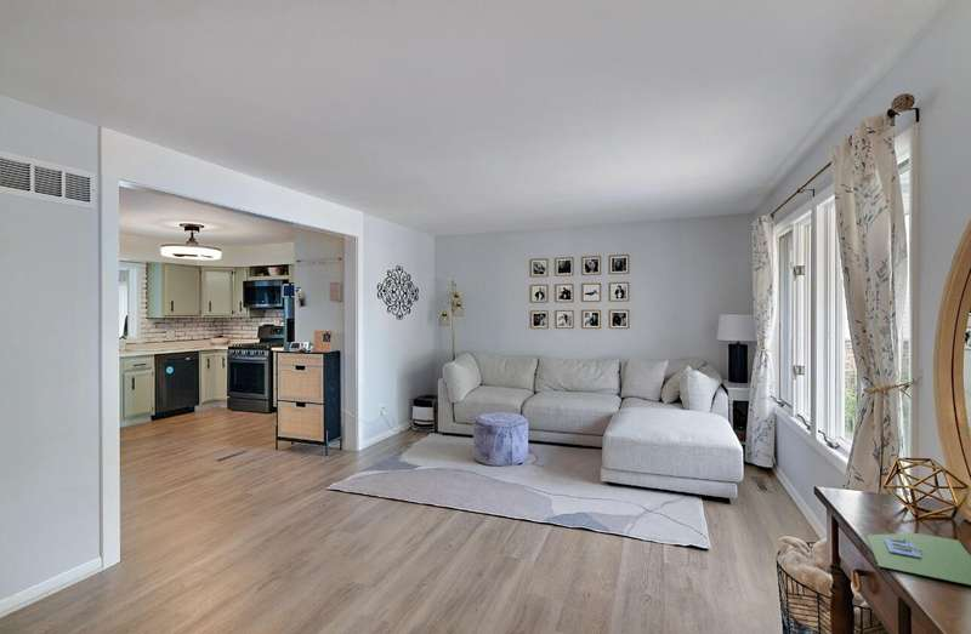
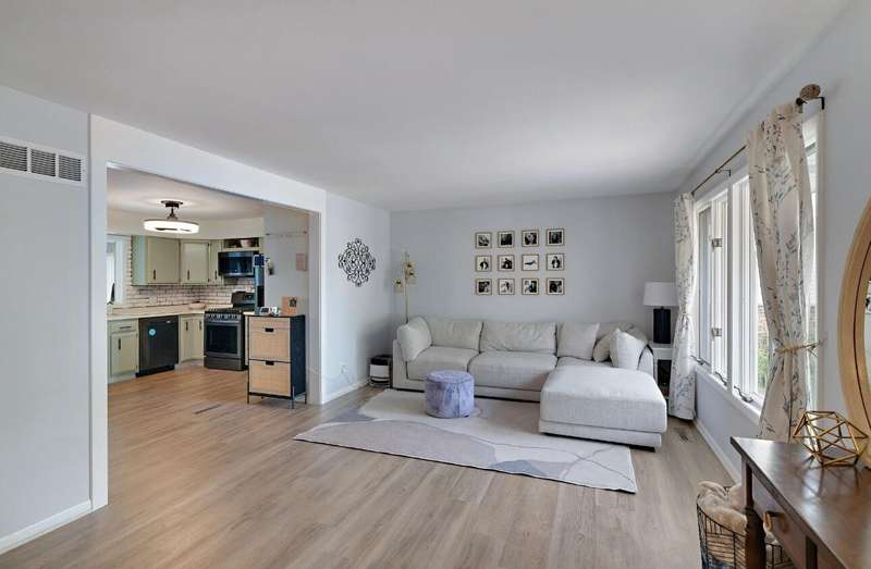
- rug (920, 546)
